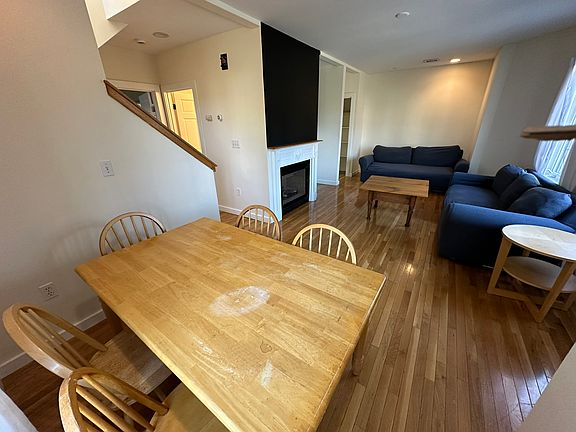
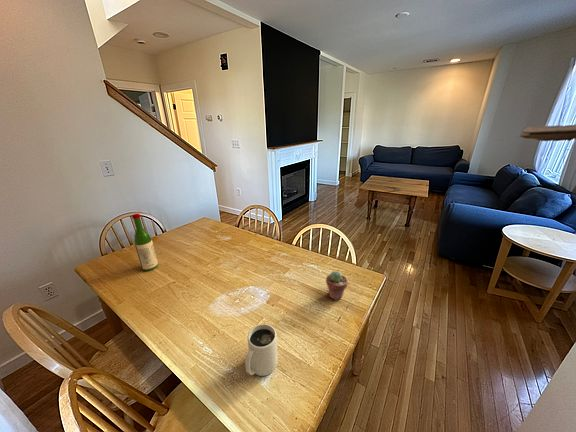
+ wine bottle (143, 242)
+ potted succulent (336, 283)
+ mug (260, 352)
